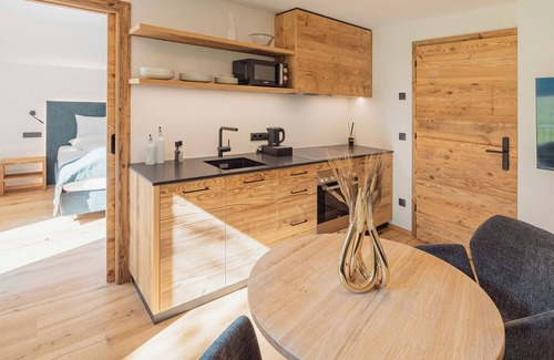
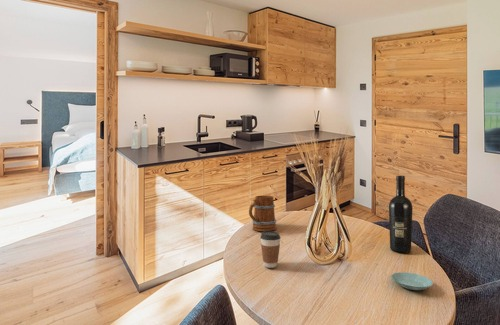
+ mug (261, 212)
+ coffee cup (270, 249)
+ wine bottle (400, 212)
+ saucer (411, 282)
